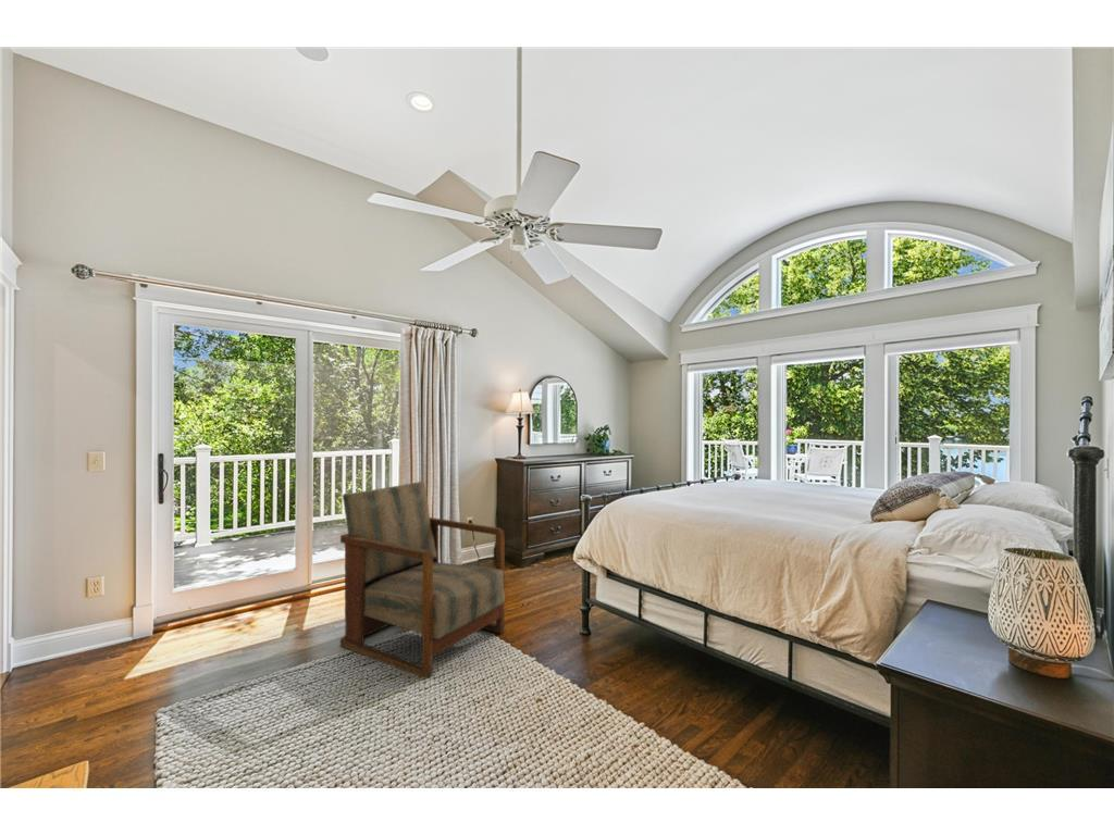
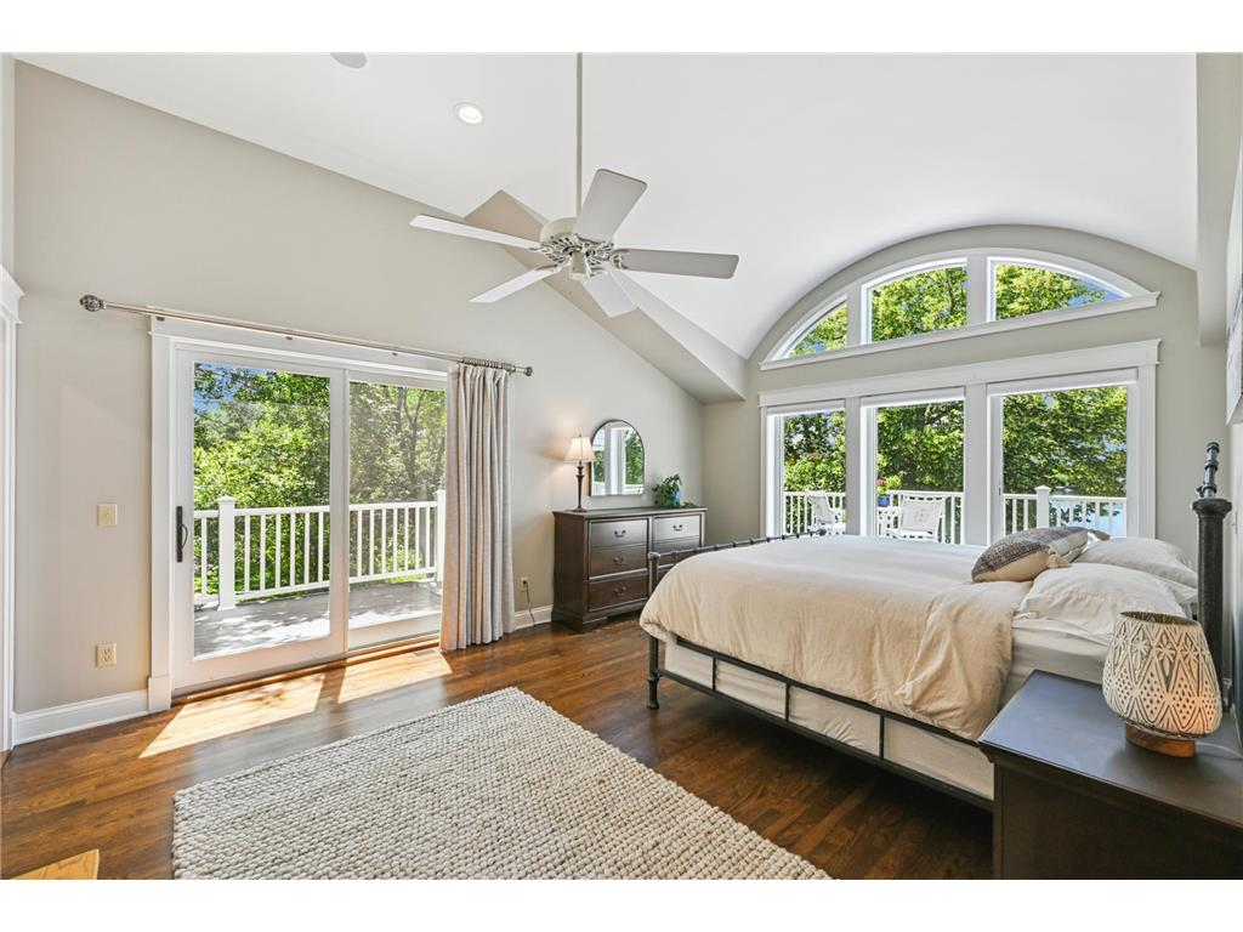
- armchair (424, 564)
